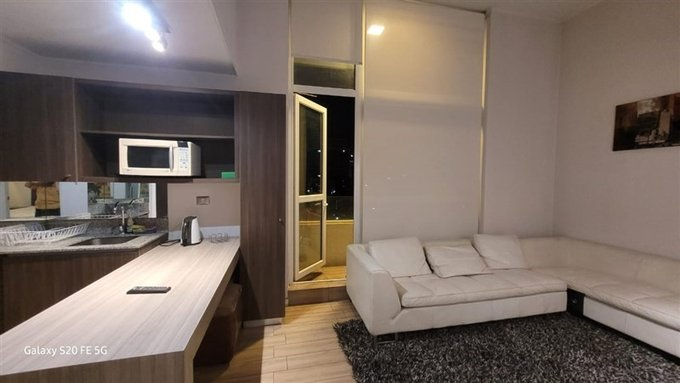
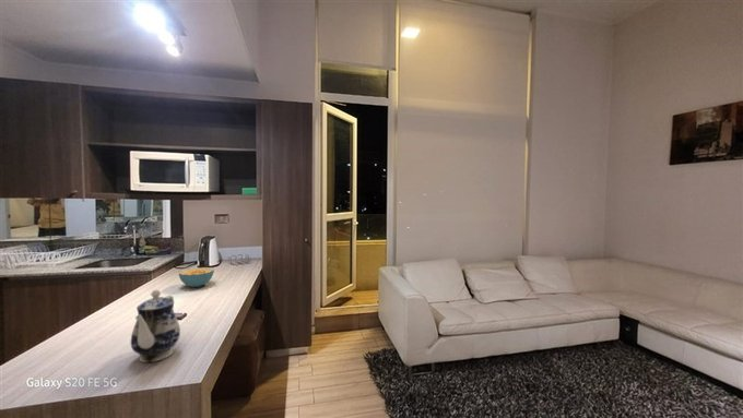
+ teapot (156, 322)
+ cereal bowl (197, 278)
